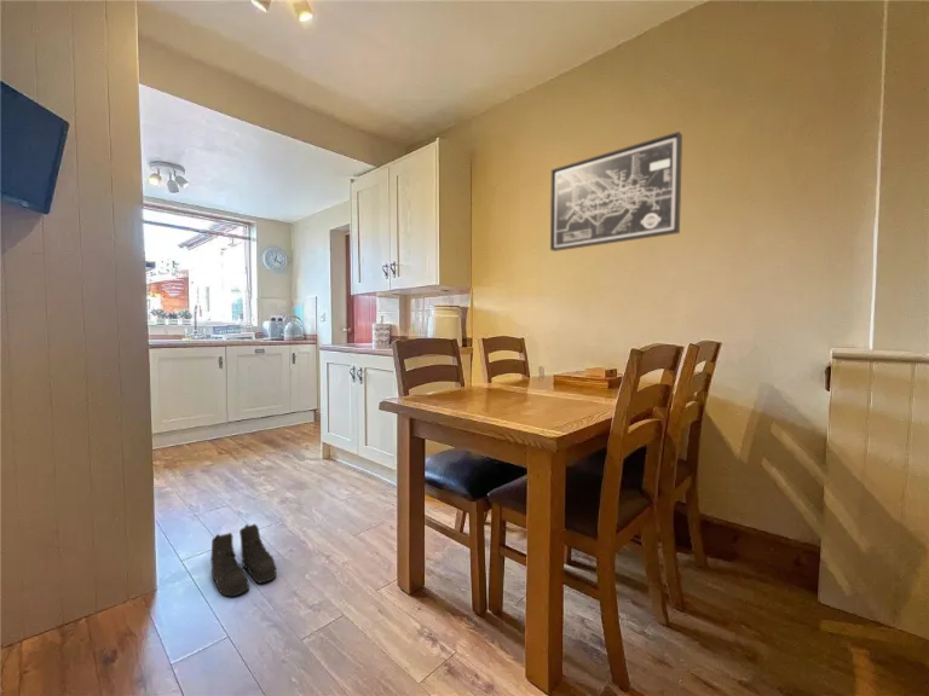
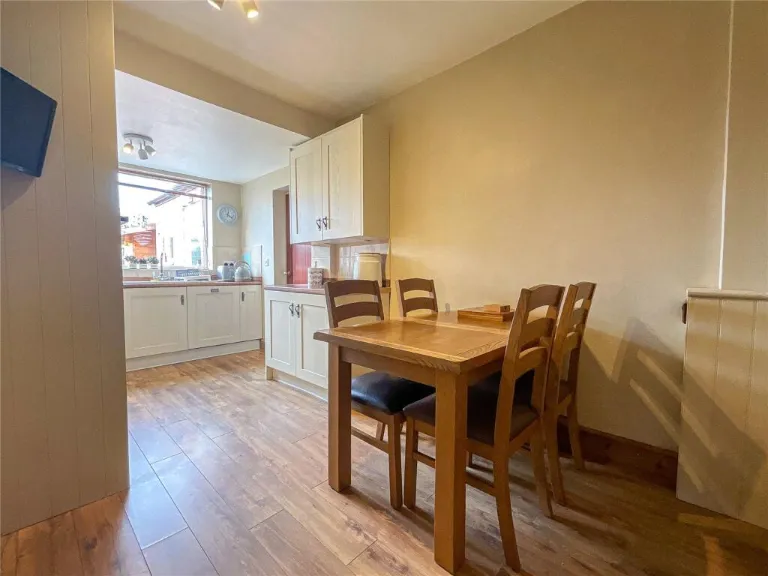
- wall art (608, 198)
- boots (242, 553)
